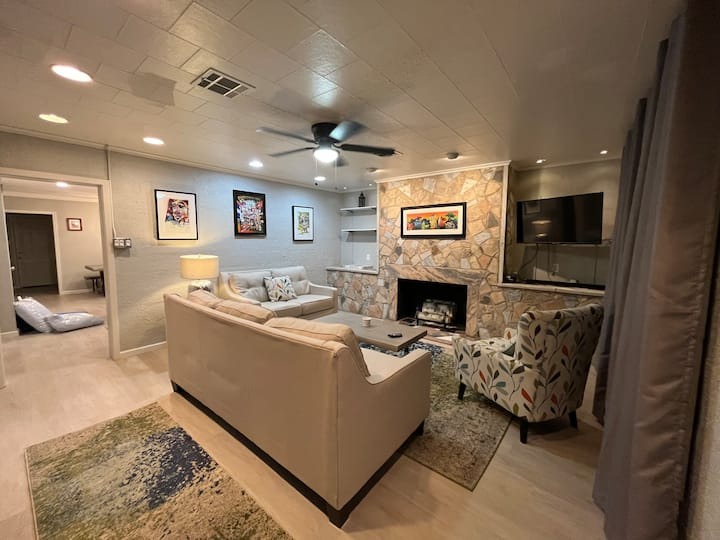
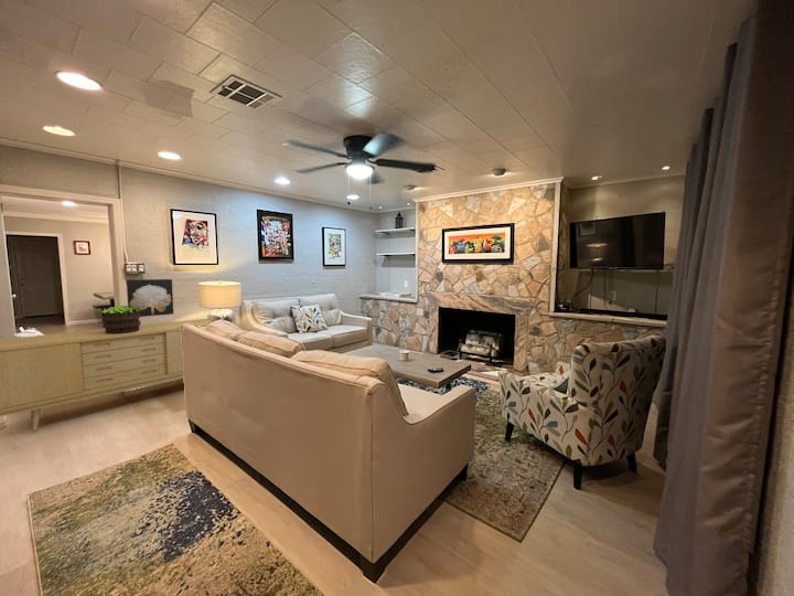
+ potted plant (121, 318)
+ sideboard (122, 366)
+ wall art (150, 297)
